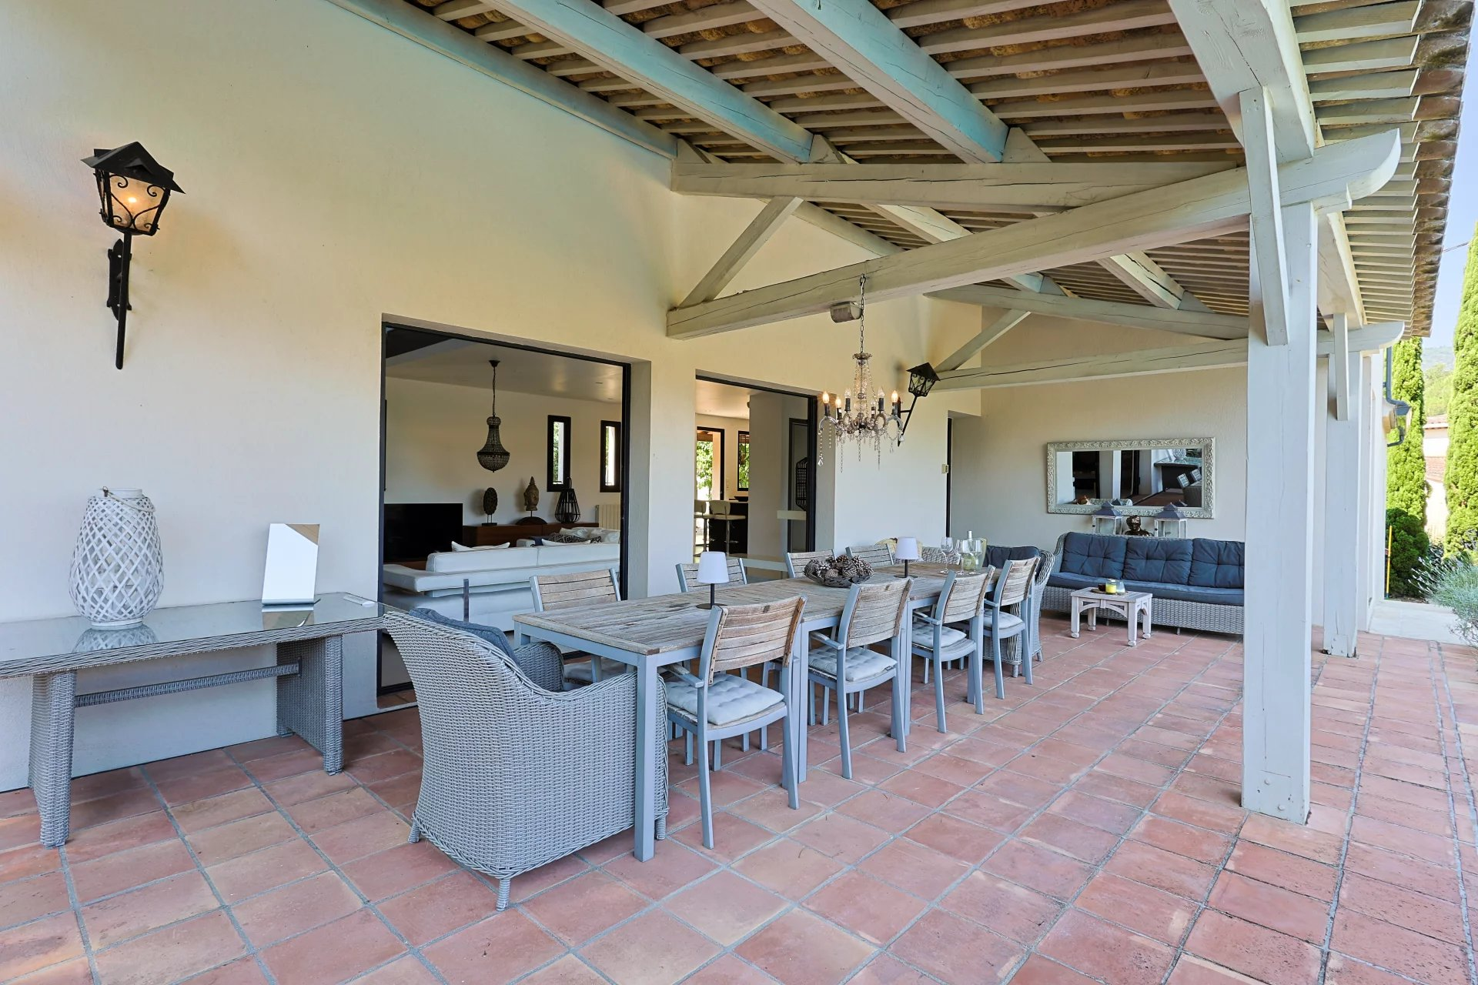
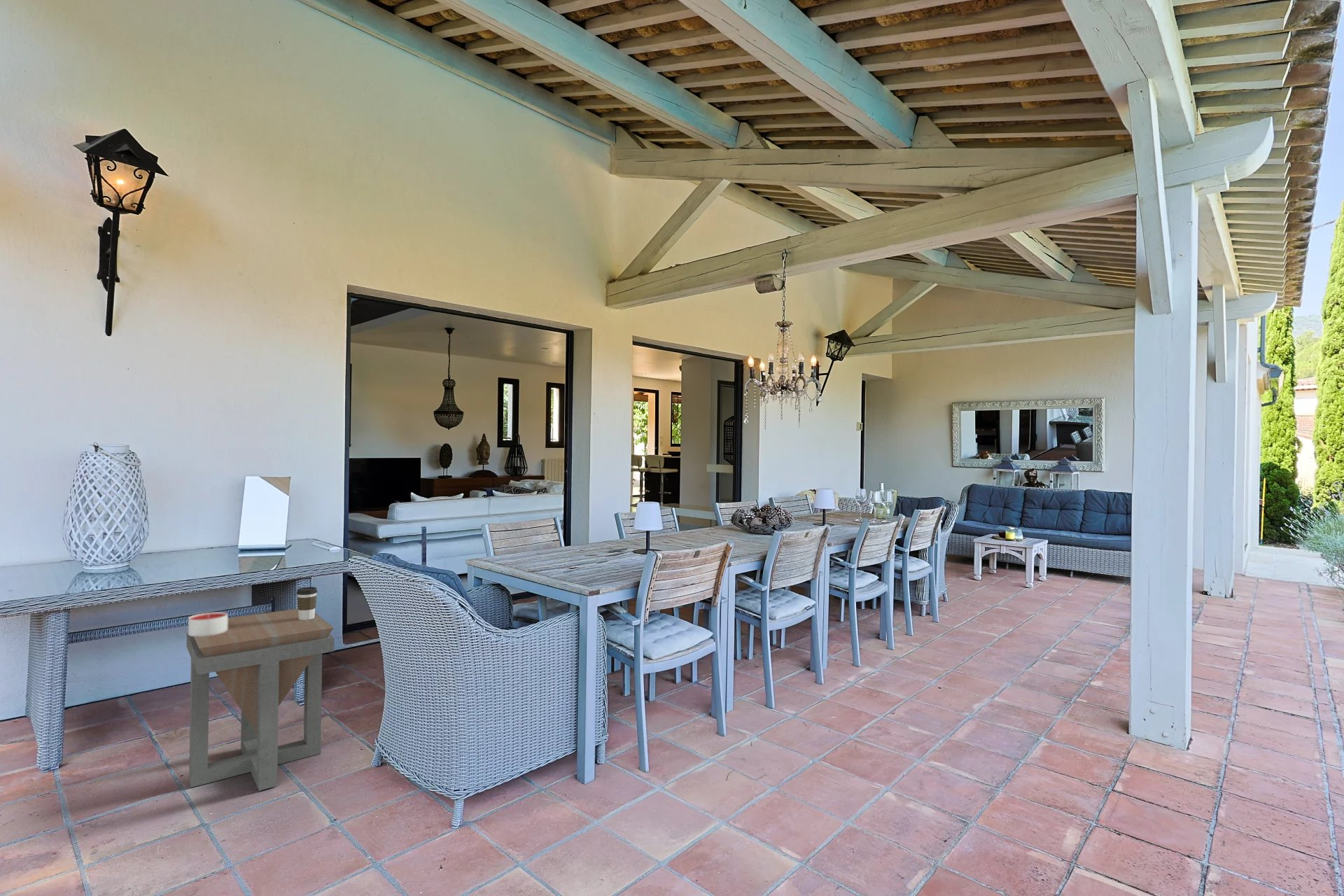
+ candle (208, 622)
+ side table (259, 696)
+ coffee cup (307, 603)
